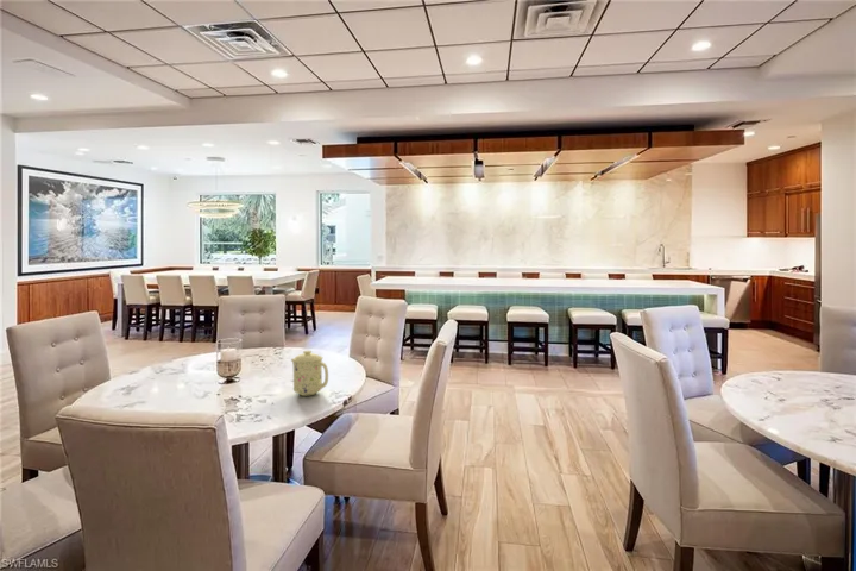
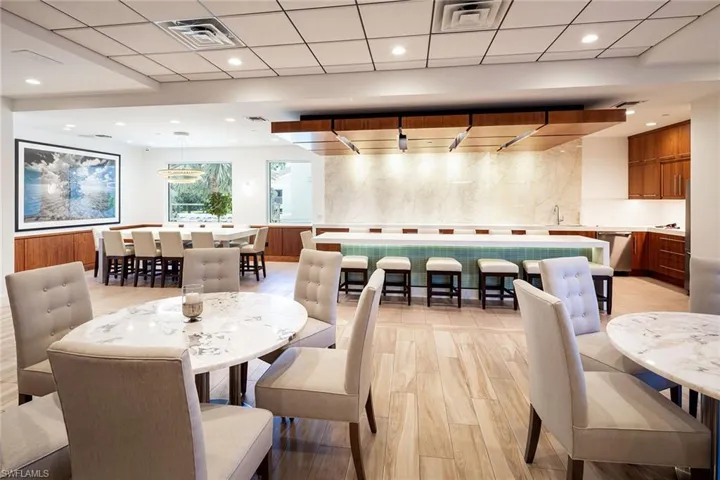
- mug (309, 372)
